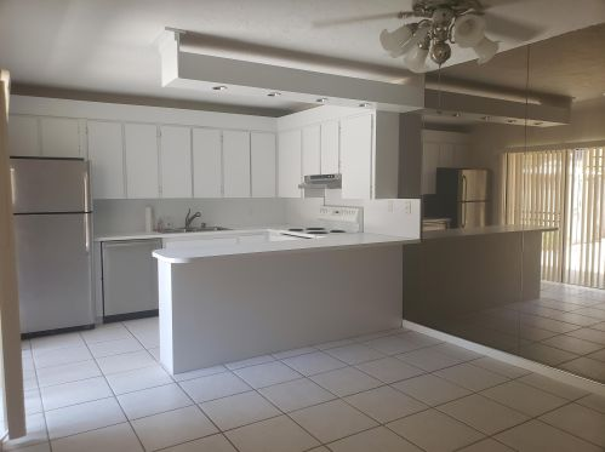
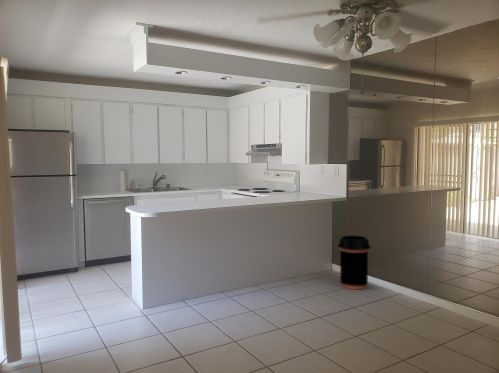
+ trash can (353, 261)
